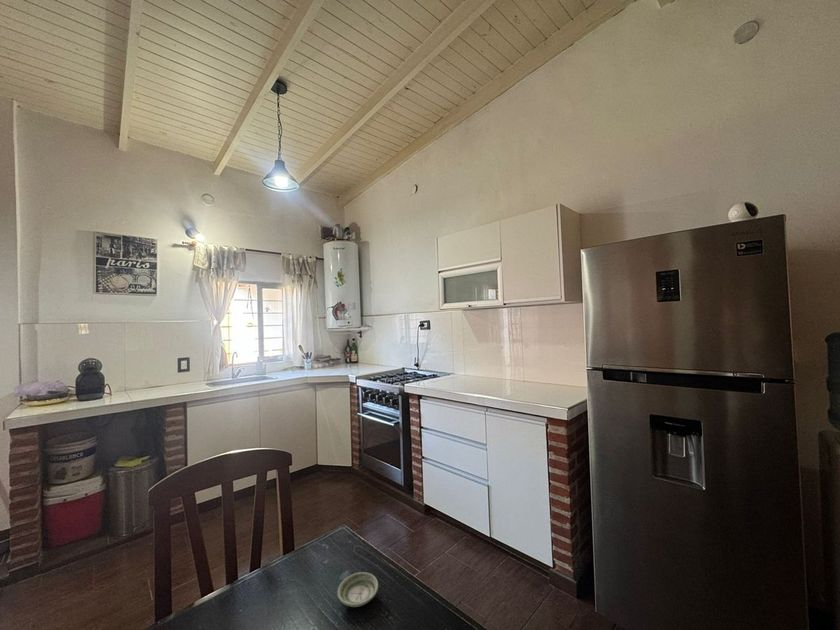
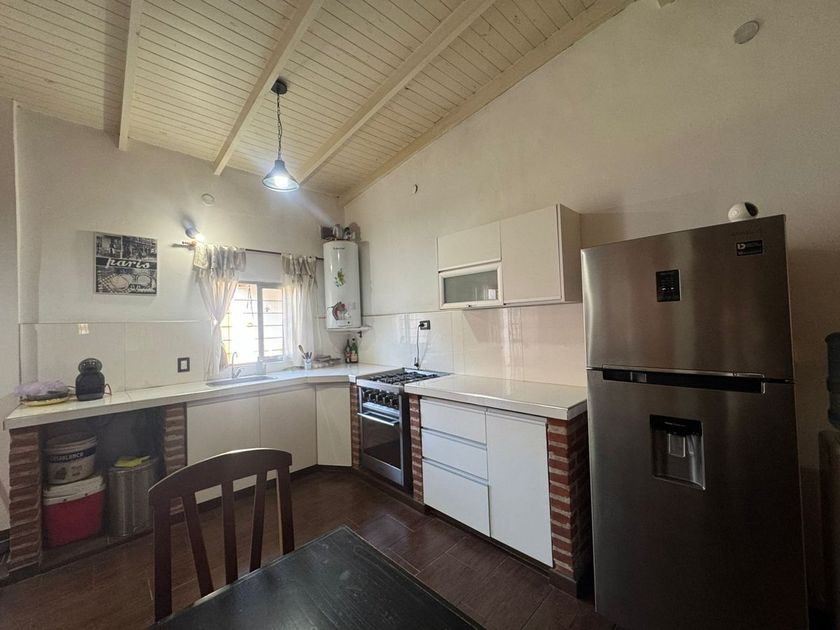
- saucer (358, 592)
